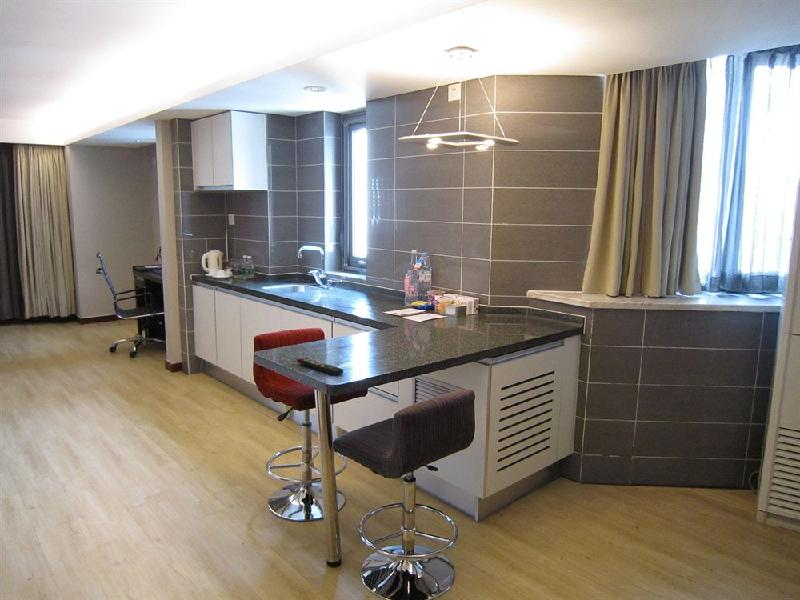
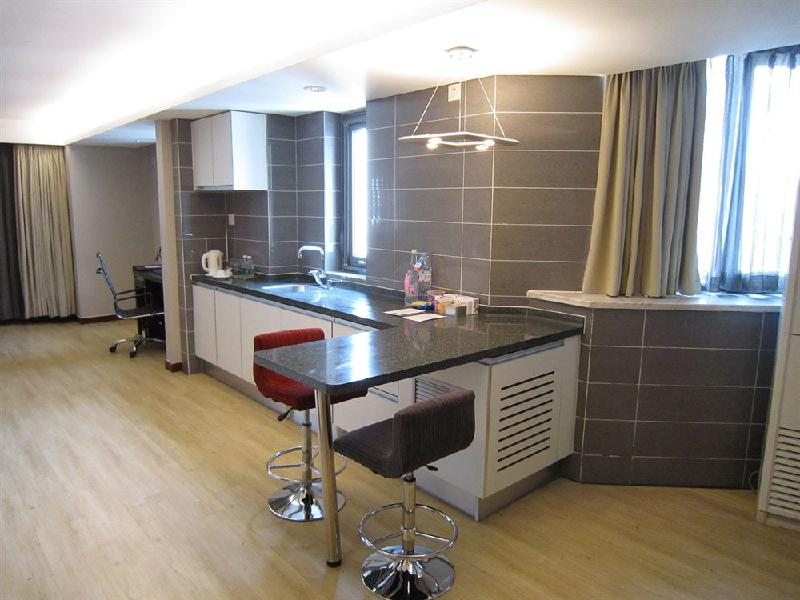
- remote control (319, 365)
